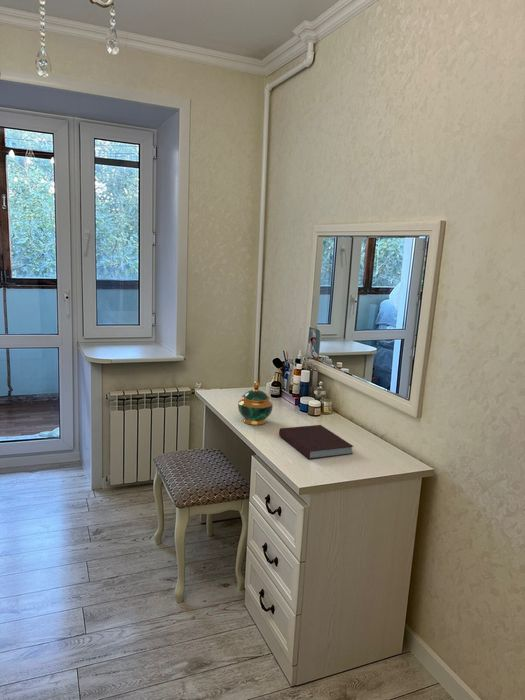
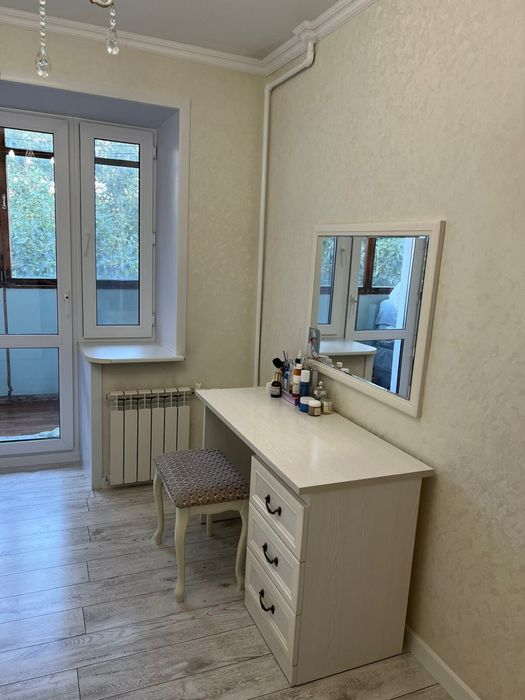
- decorative jar (255, 401)
- notebook (314, 440)
